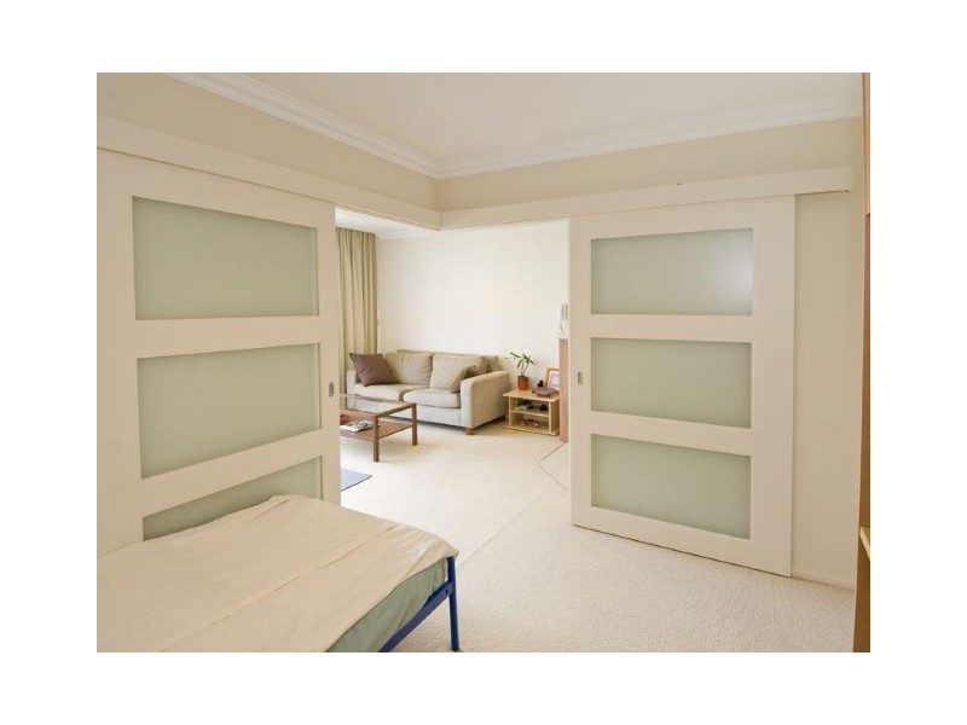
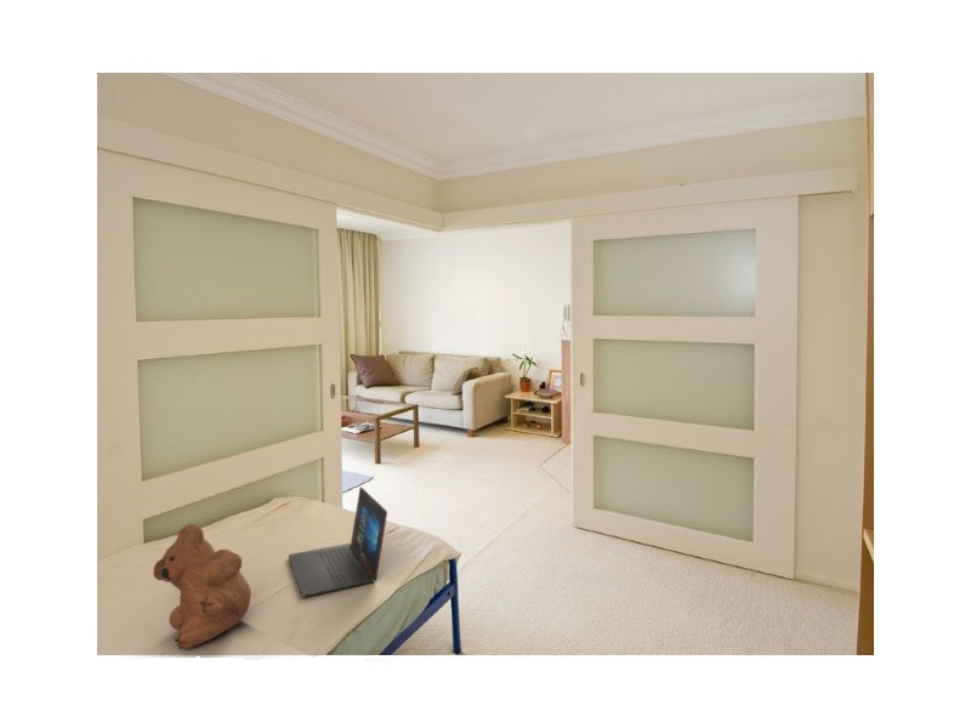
+ laptop (339, 545)
+ teddy bear (198, 578)
